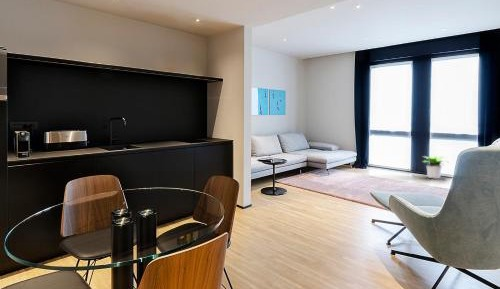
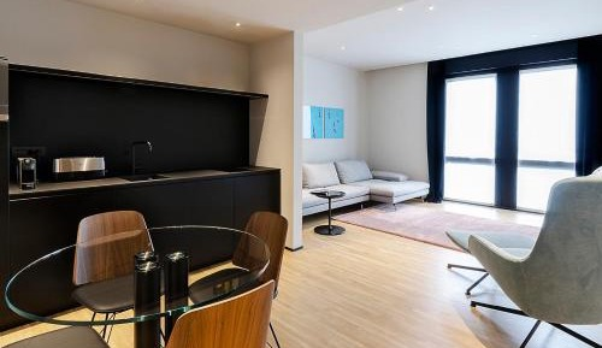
- potted plant (435, 167)
